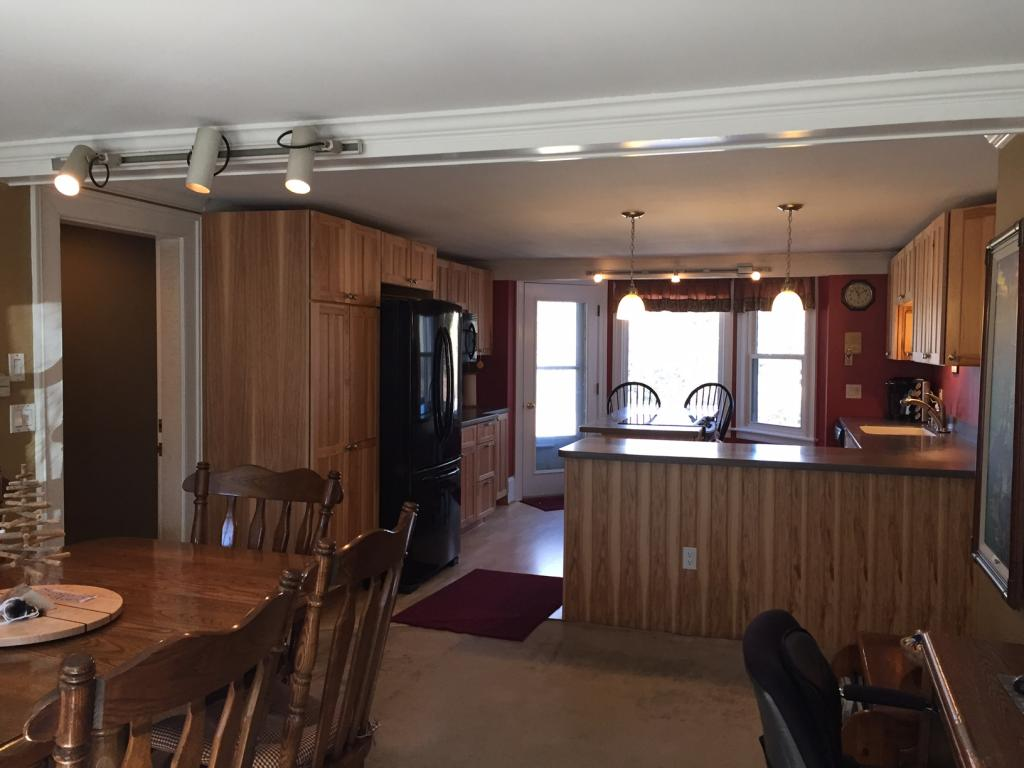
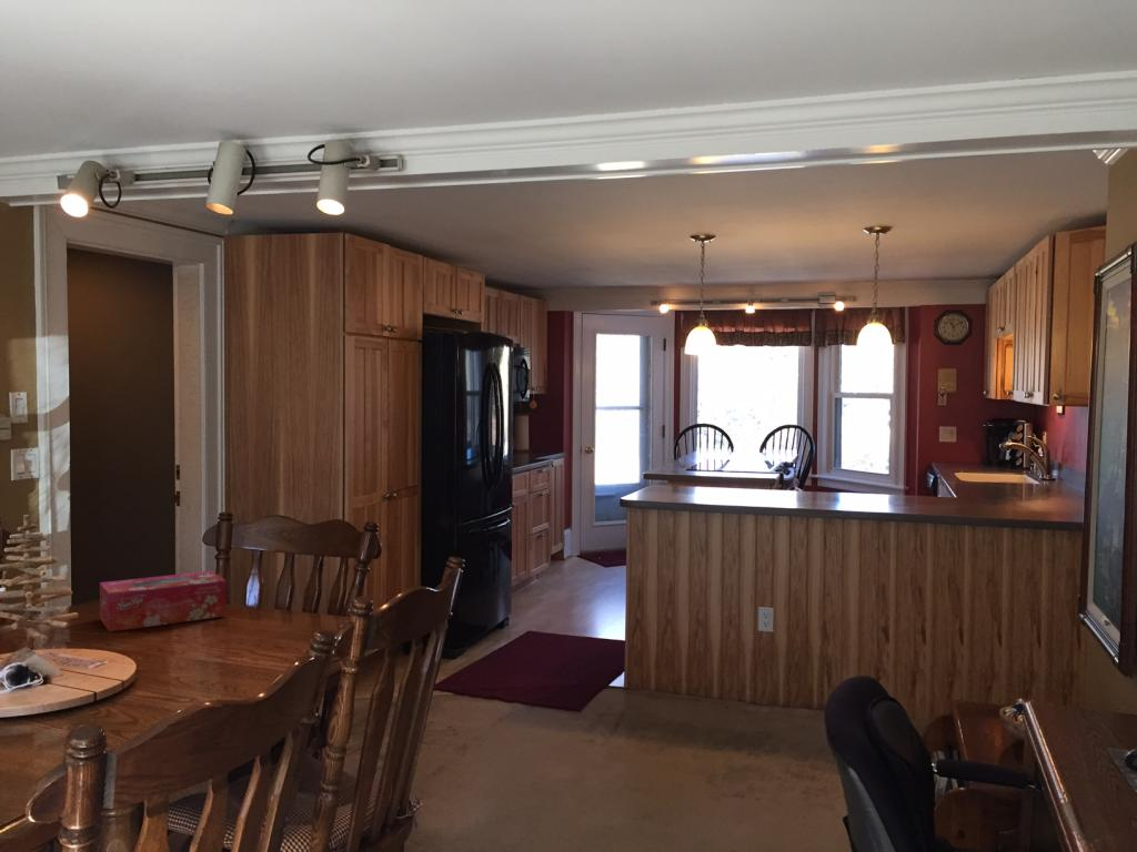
+ tissue box (163, 599)
